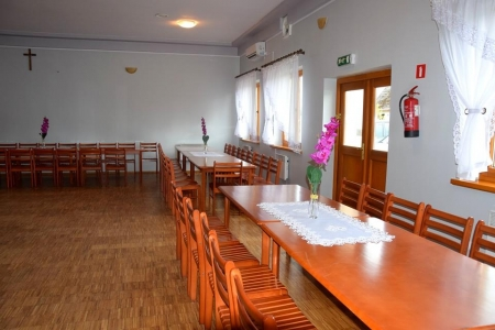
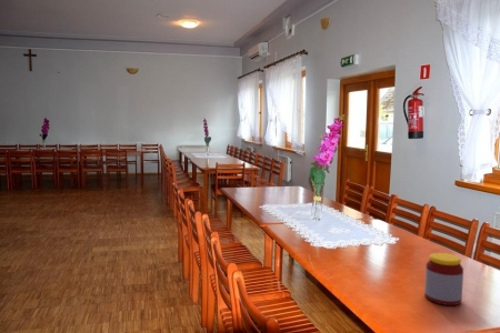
+ jar (443, 278)
